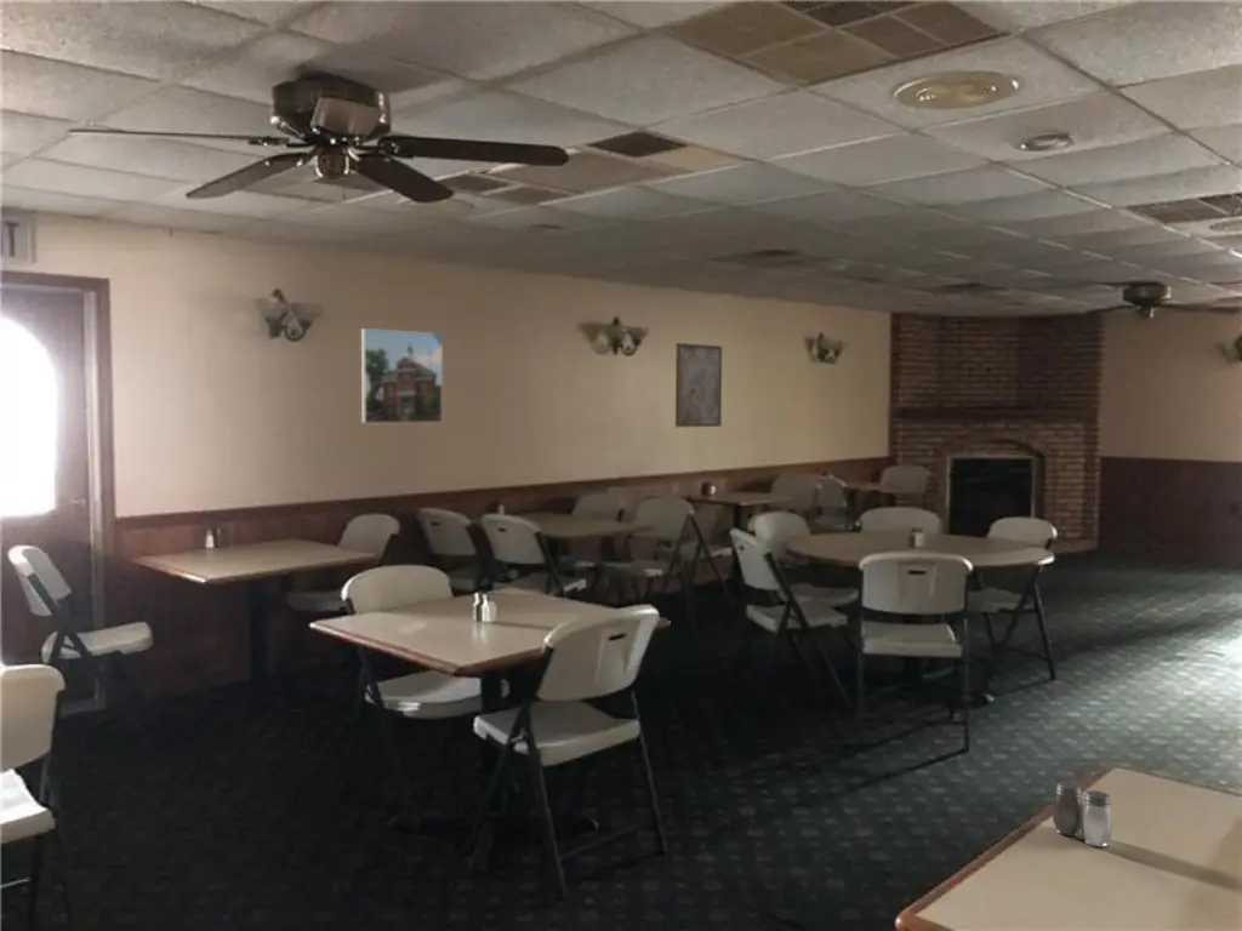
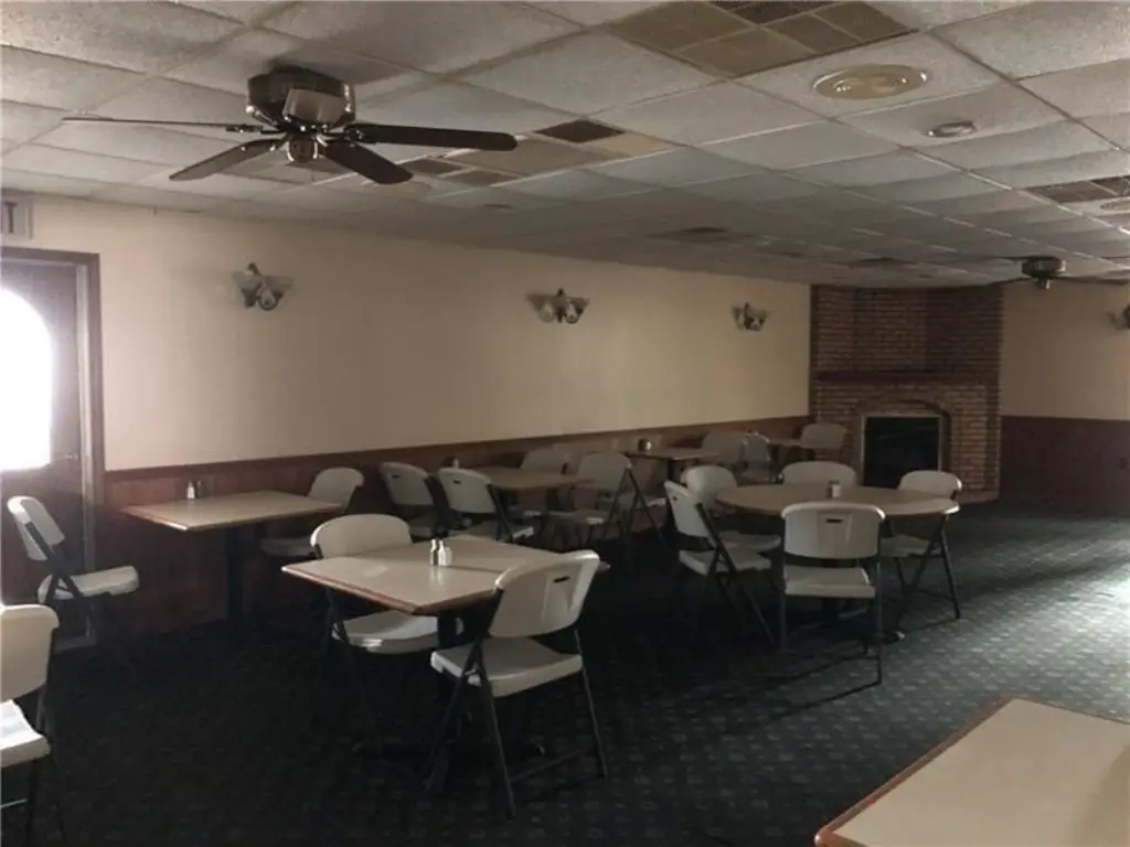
- wall art (699, 385)
- salt and pepper shaker (1082, 812)
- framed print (403, 377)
